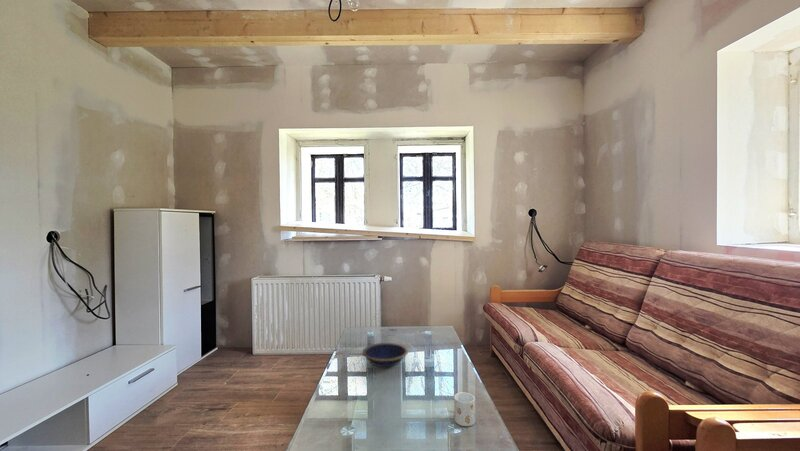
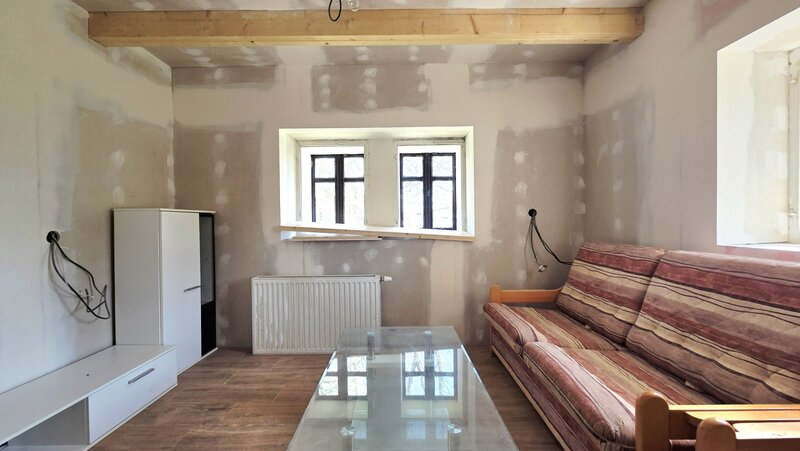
- bowl (385, 357)
- mug (463, 406)
